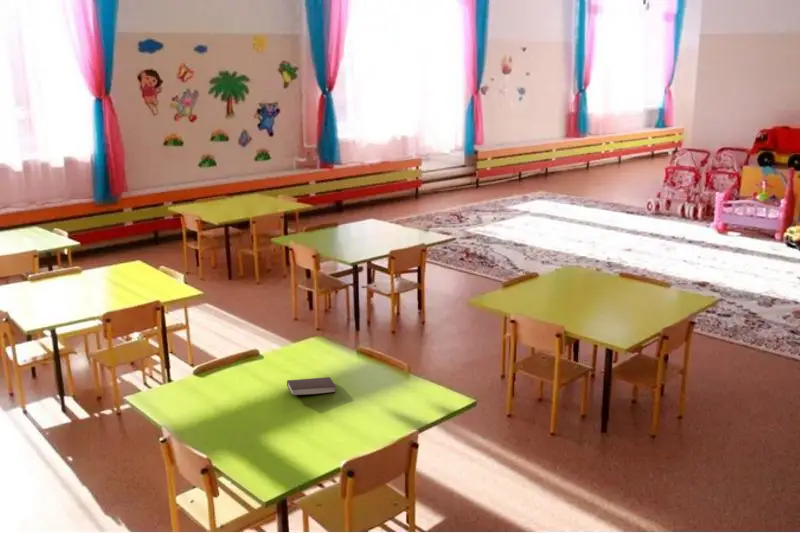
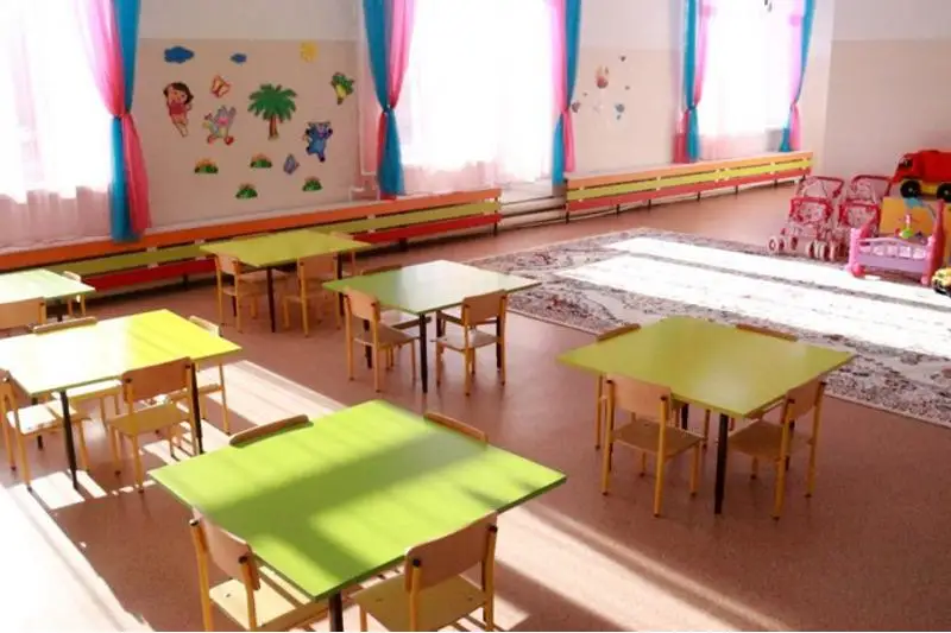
- book (311, 385)
